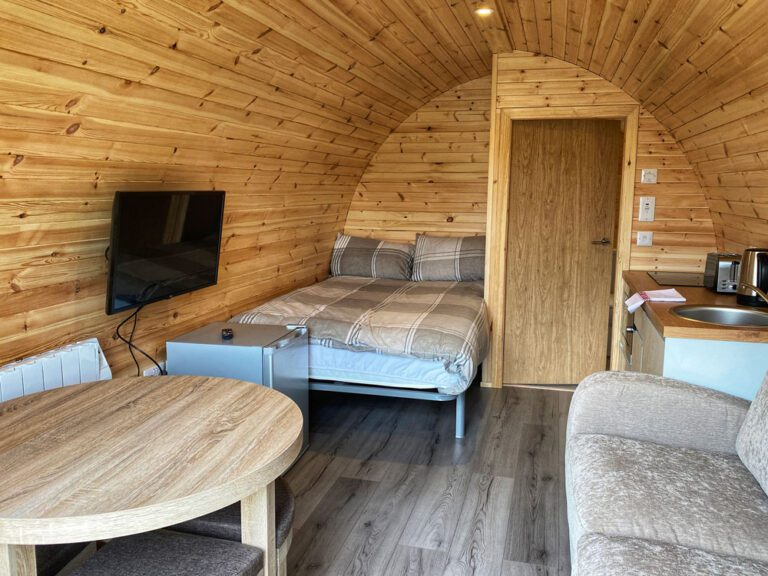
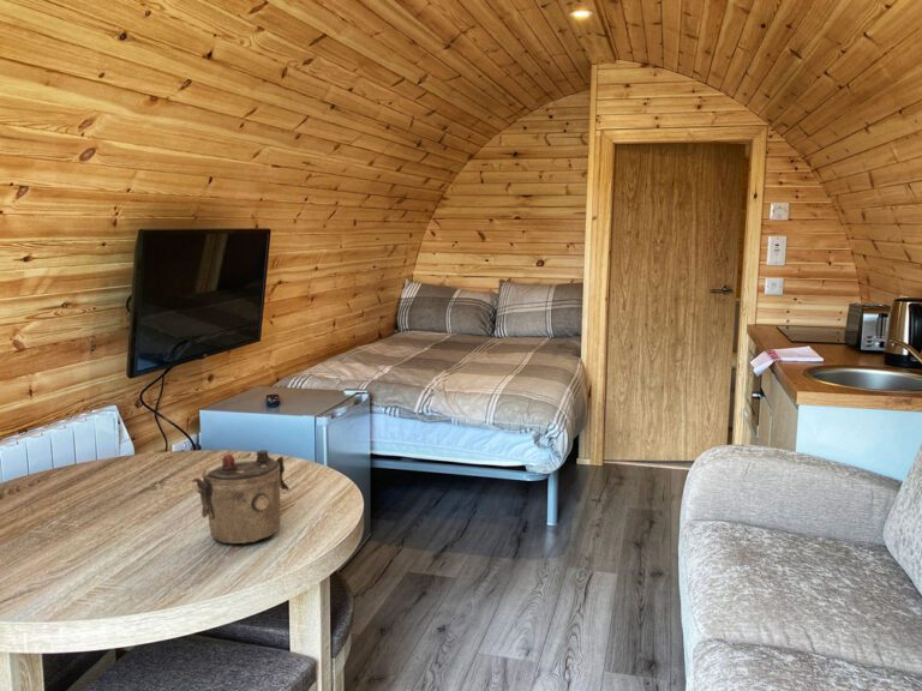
+ teapot (241, 493)
